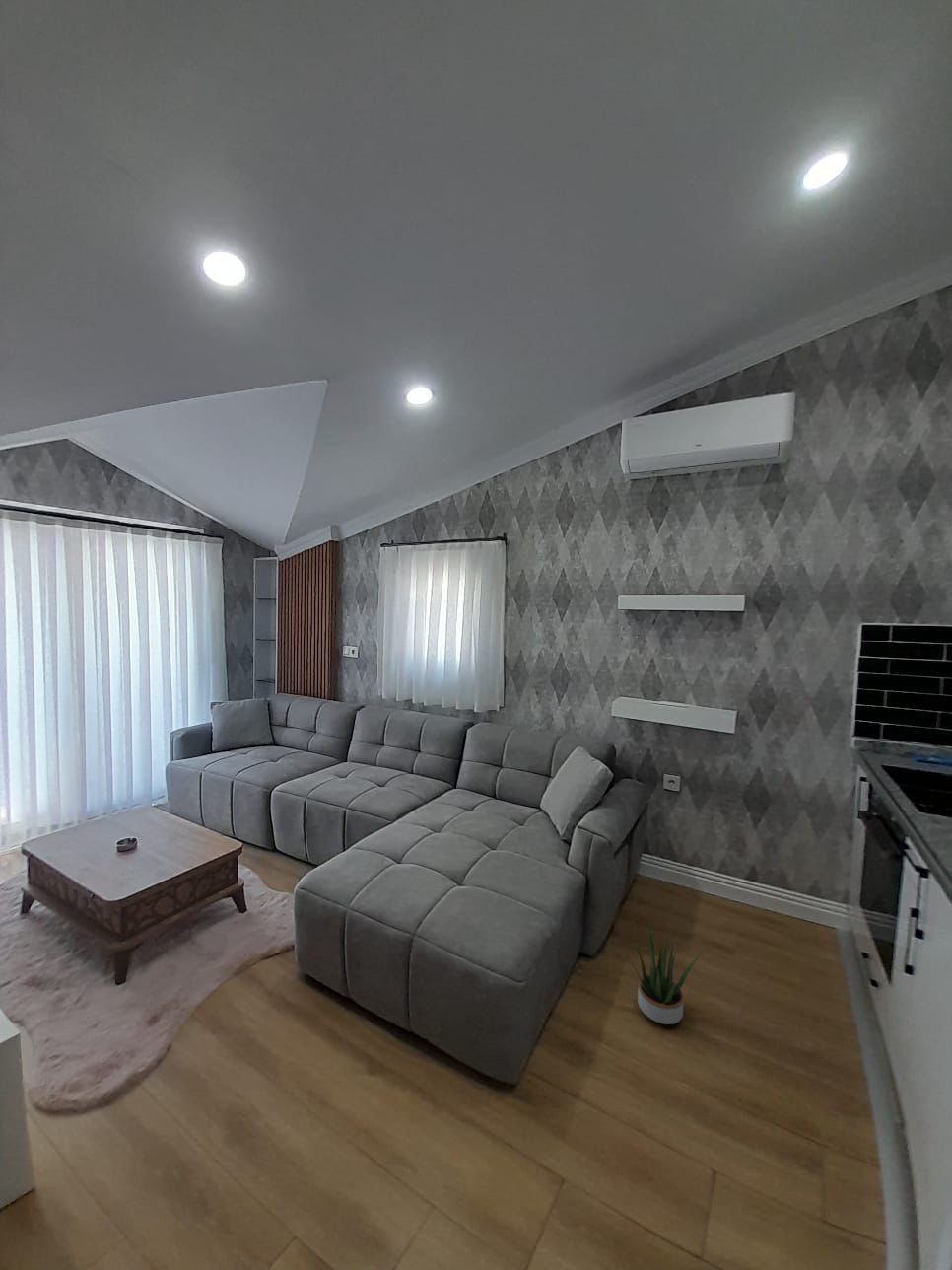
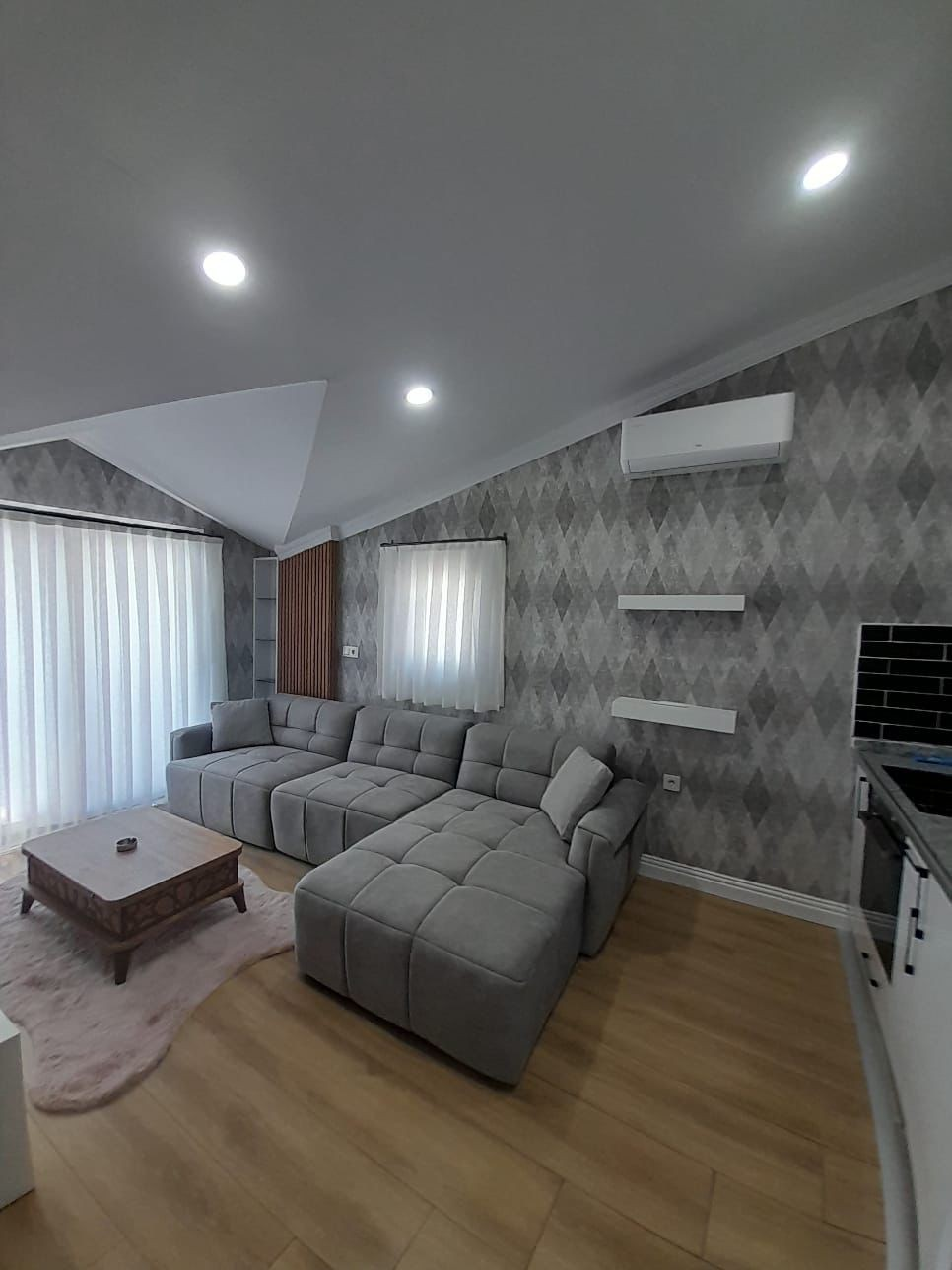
- potted plant (661, 975)
